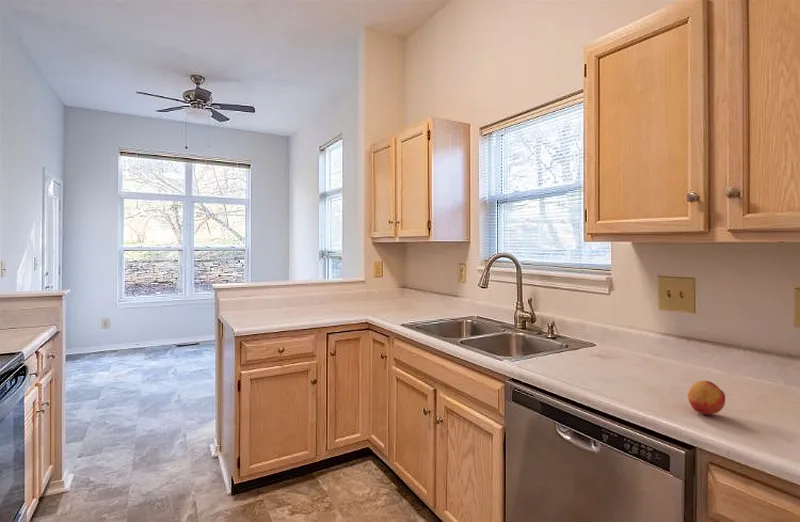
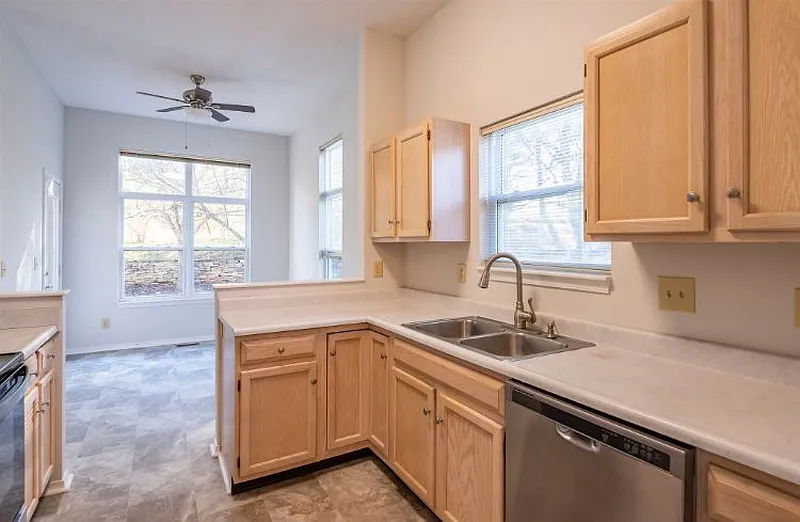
- fruit (706, 397)
